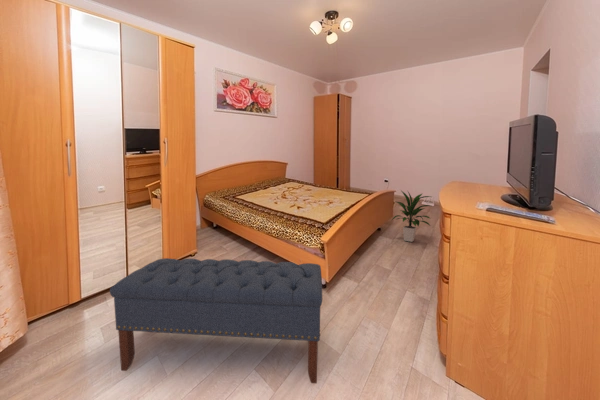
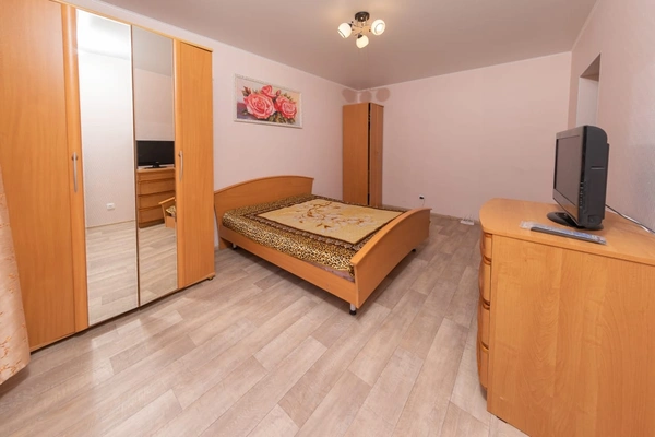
- bench (228, 310)
- indoor plant (412, 215)
